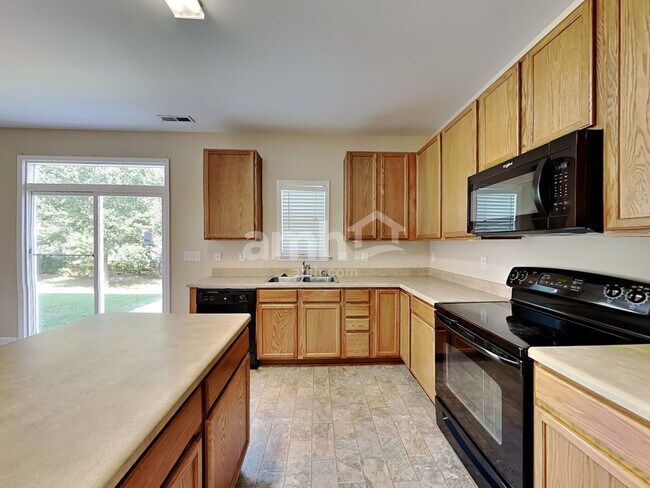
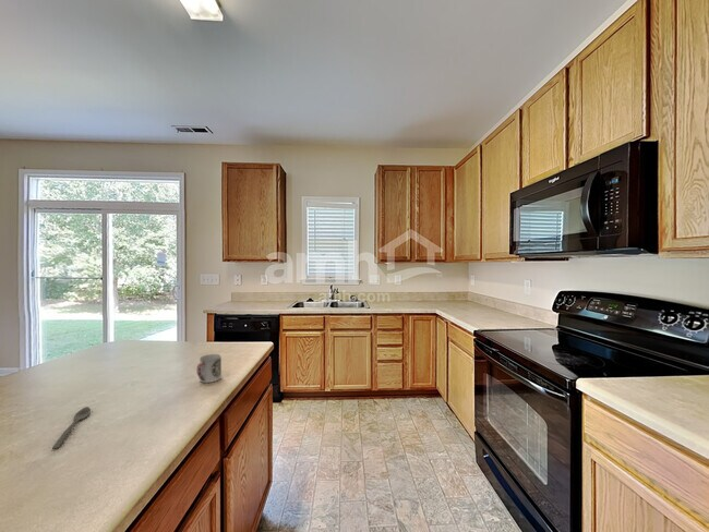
+ cup (207, 368)
+ spoon (72, 425)
